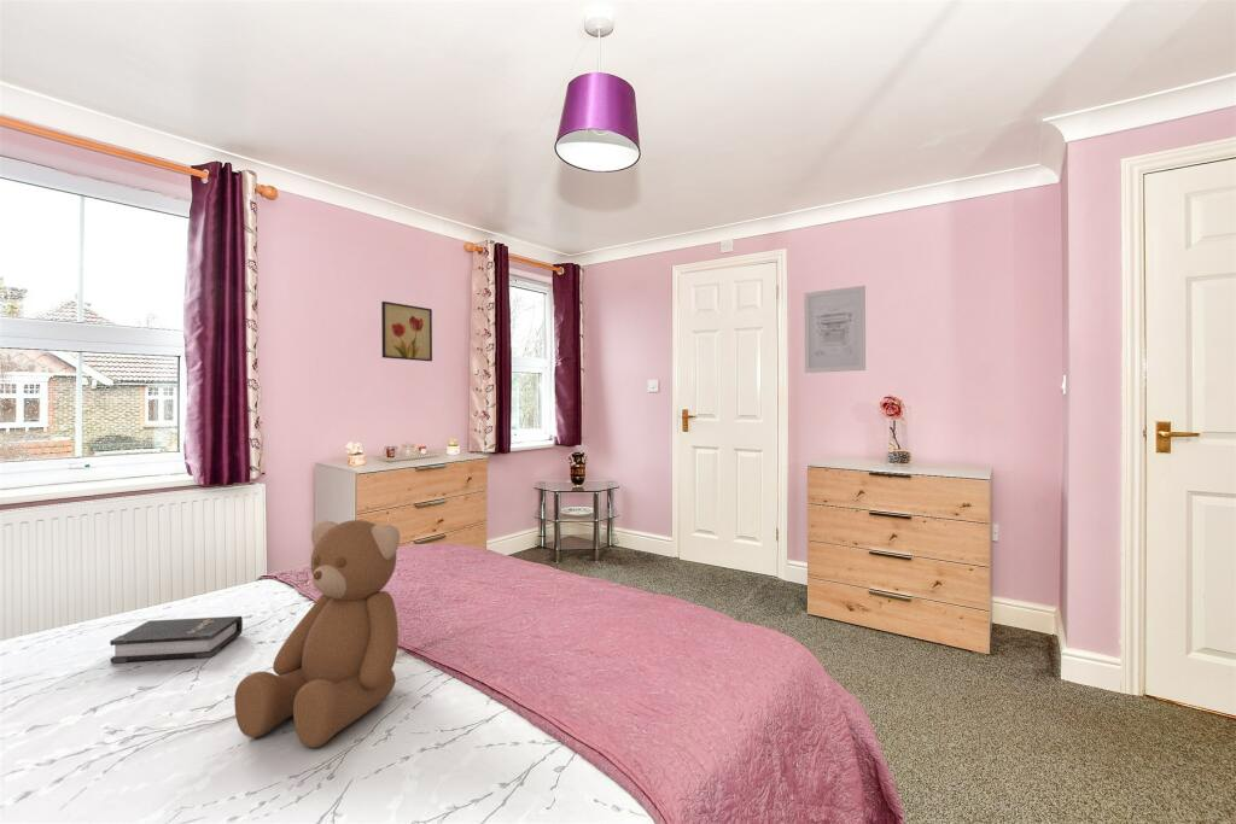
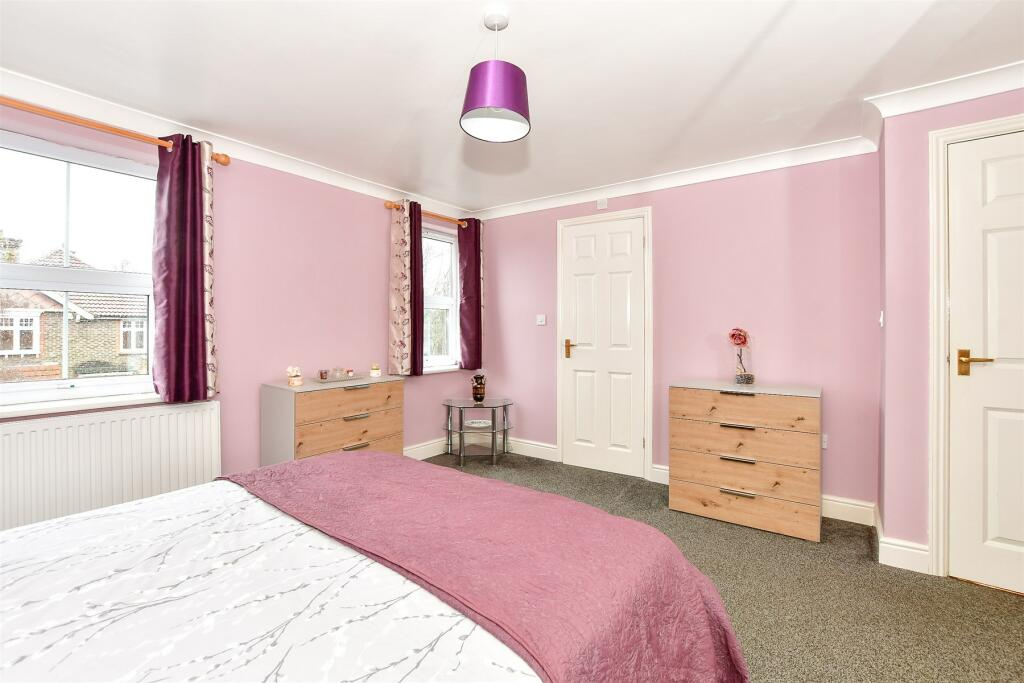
- wall art (407, 332)
- teddy bear (333, 616)
- wall art (834, 331)
- hardback book (180, 636)
